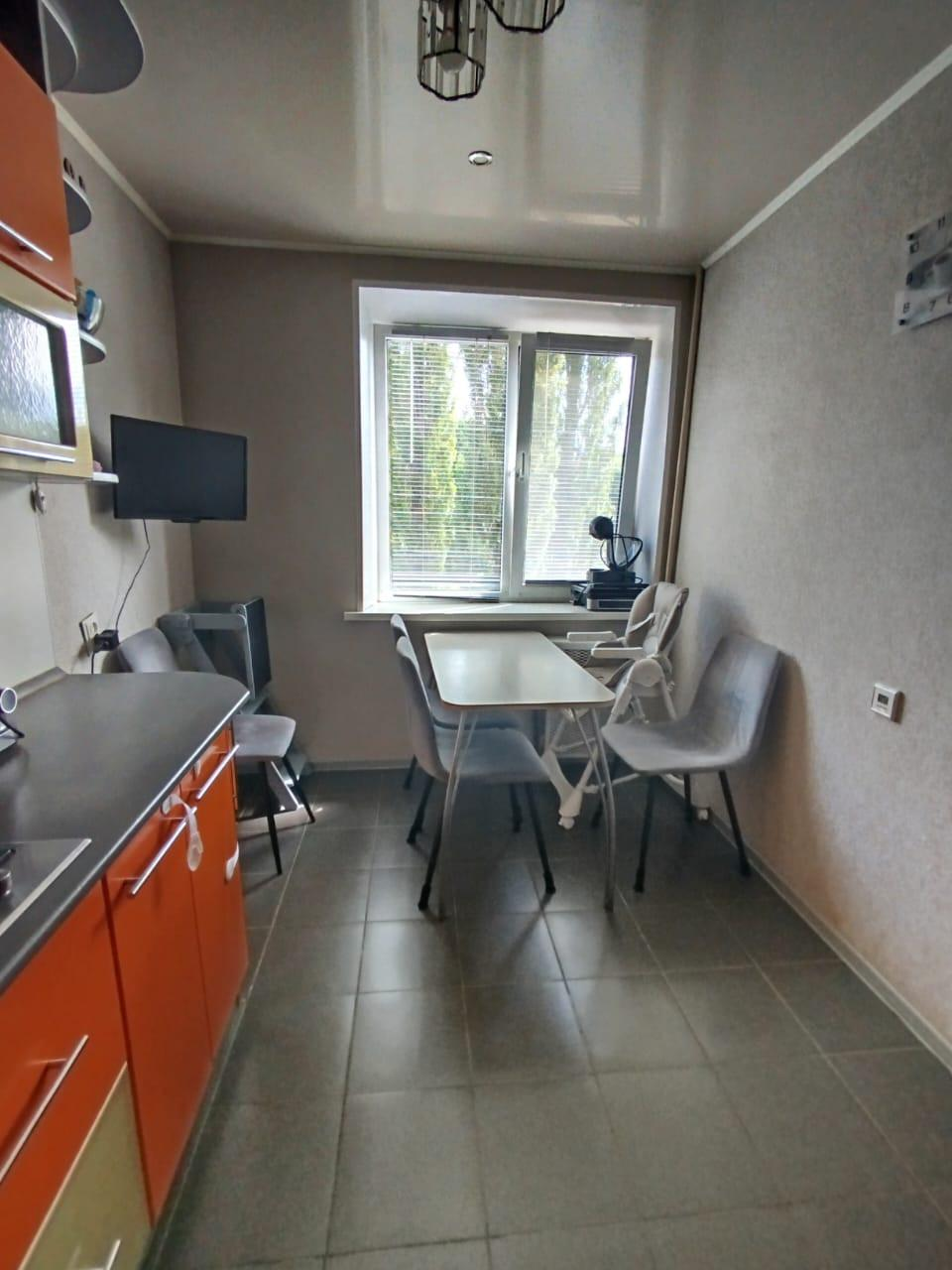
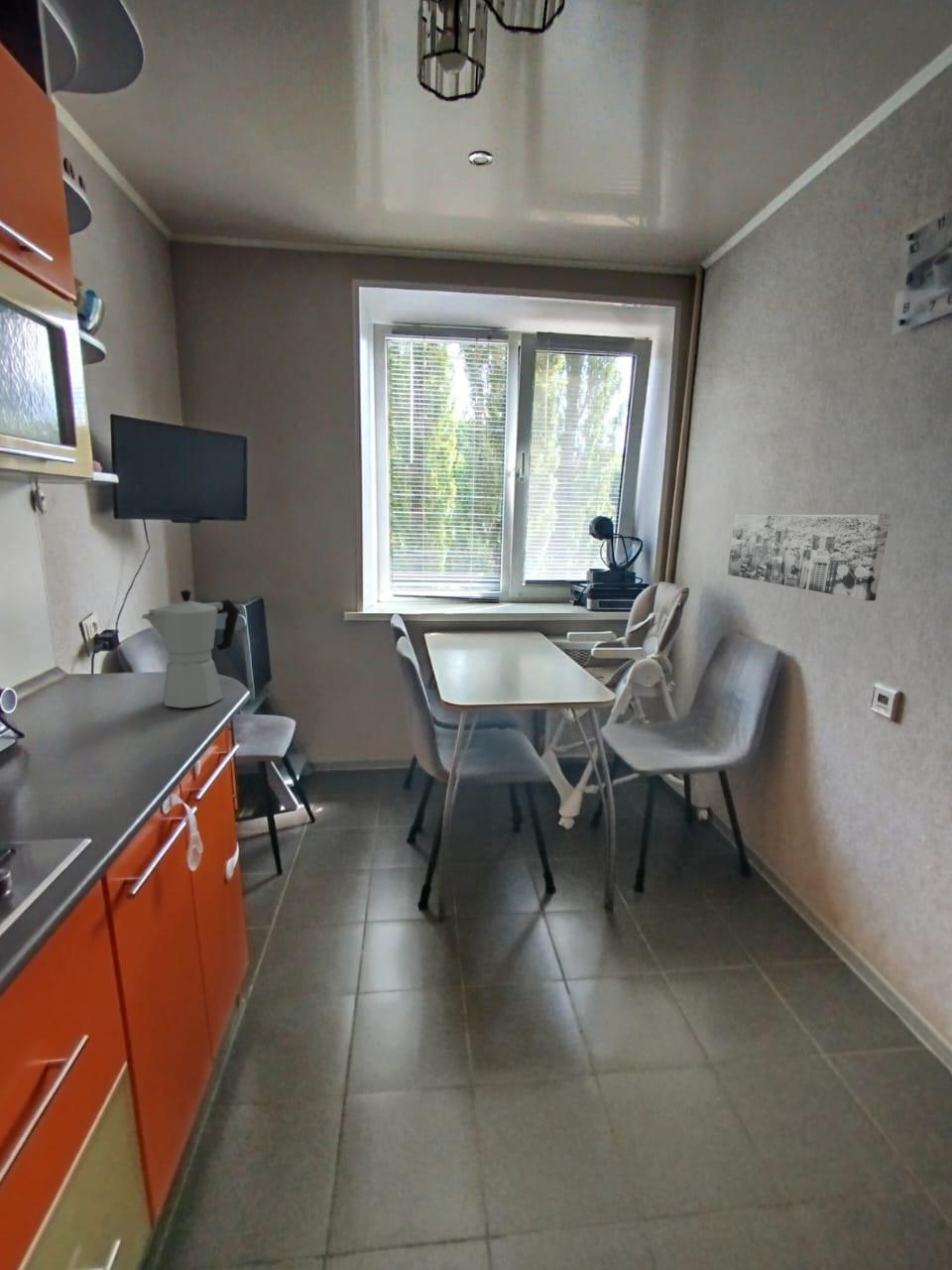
+ wall art (793, 550)
+ moka pot (195, 645)
